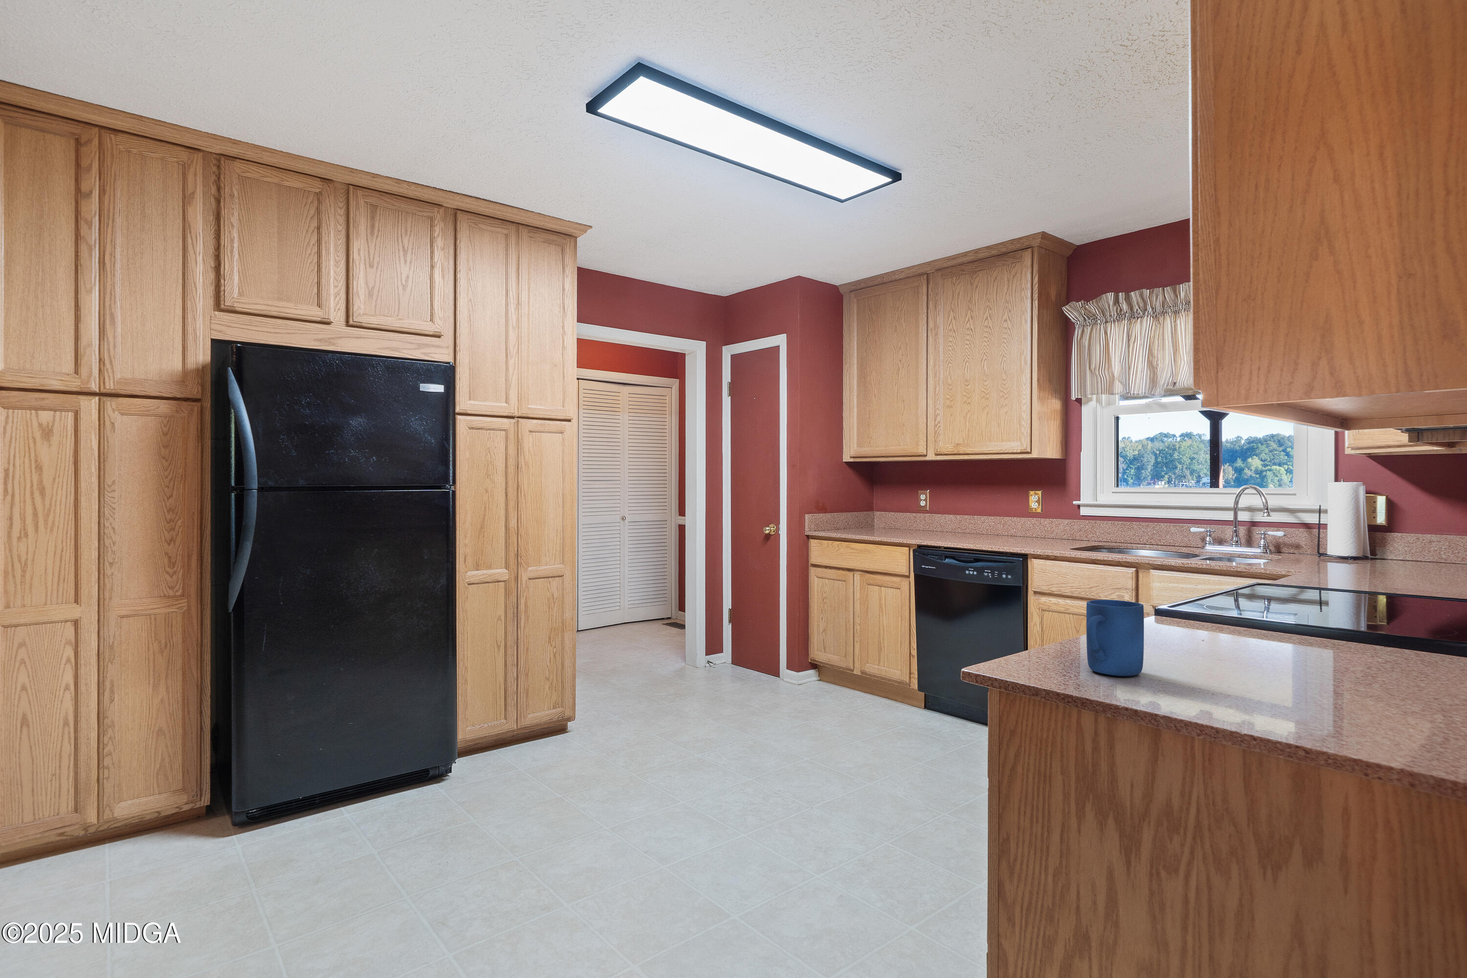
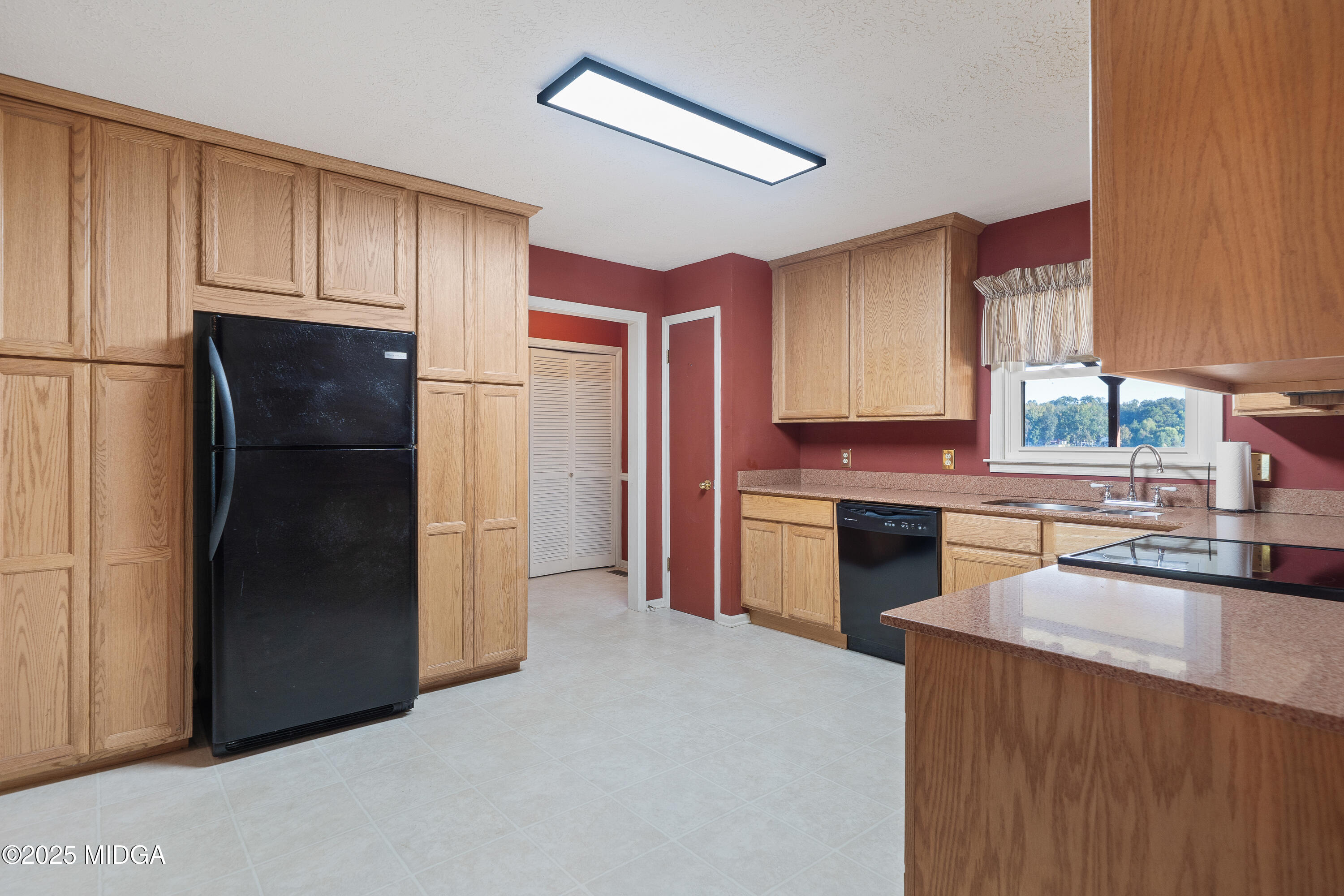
- mug (1109, 639)
